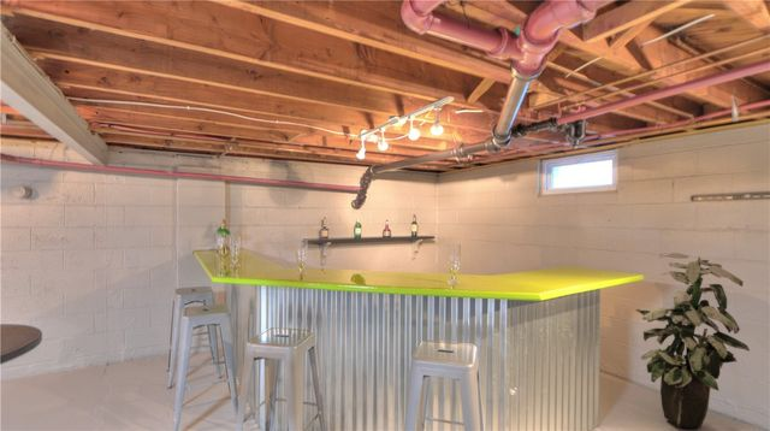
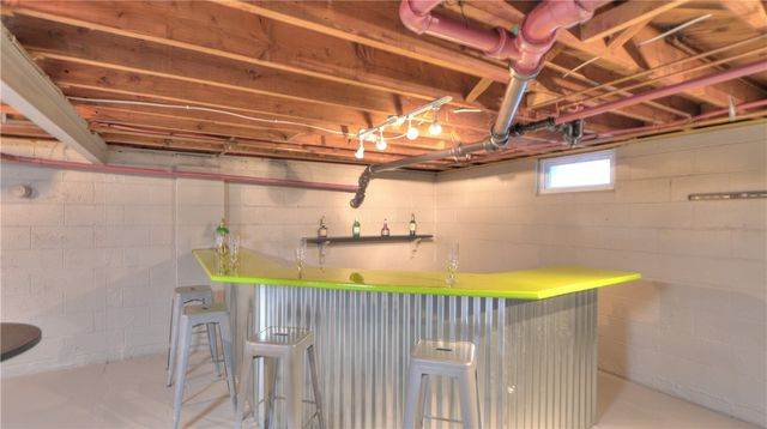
- indoor plant (685, 337)
